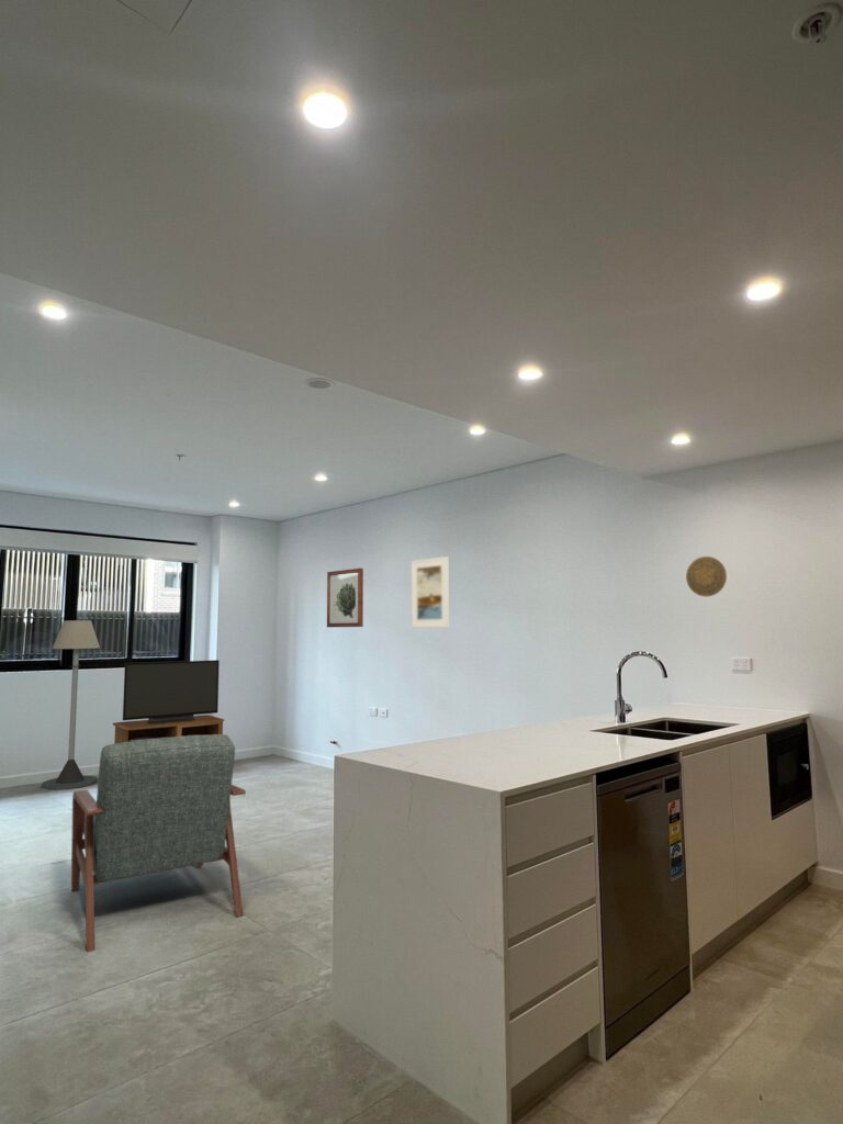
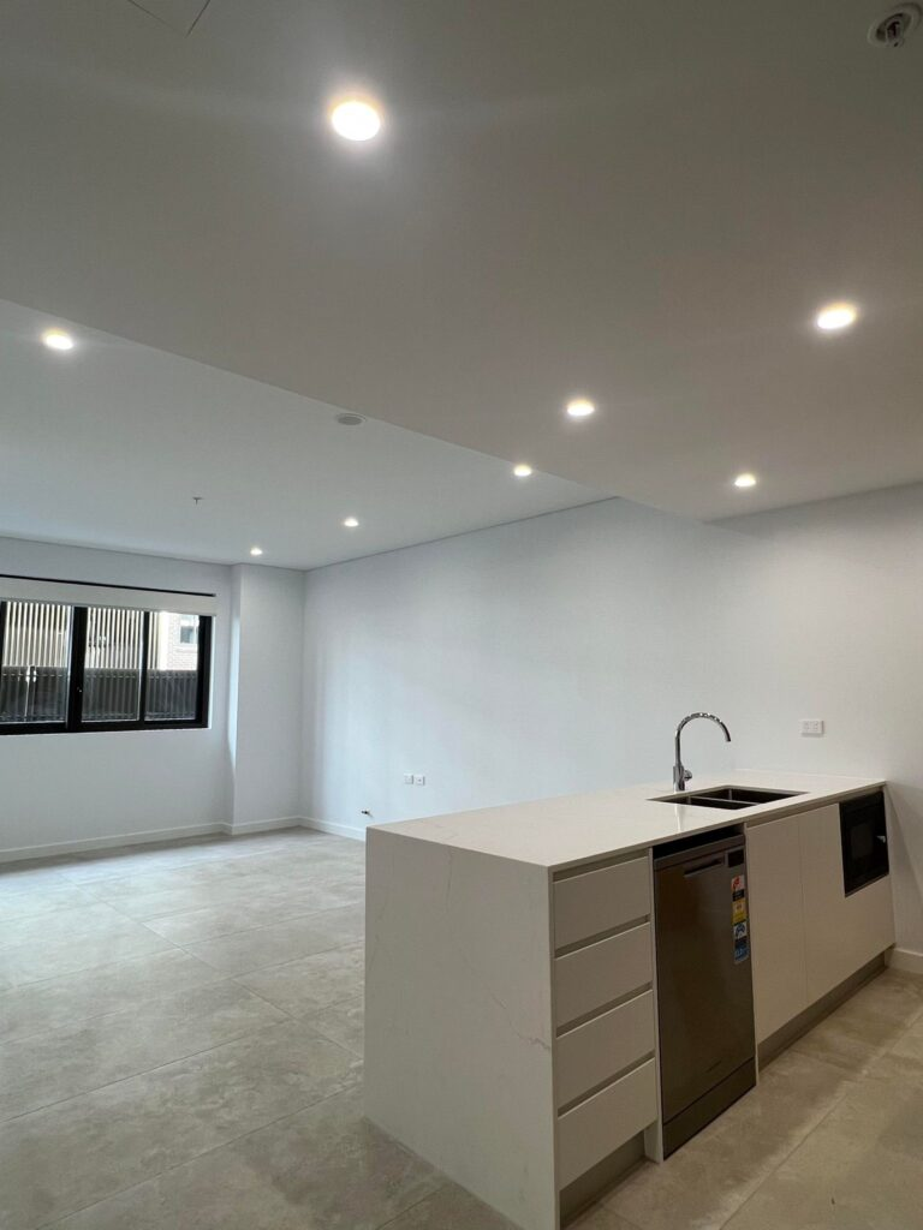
- chair (155, 813)
- floor lamp (74, 700)
- decorative plate (705, 576)
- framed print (429, 593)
- tv stand (170, 717)
- wall art (344, 598)
